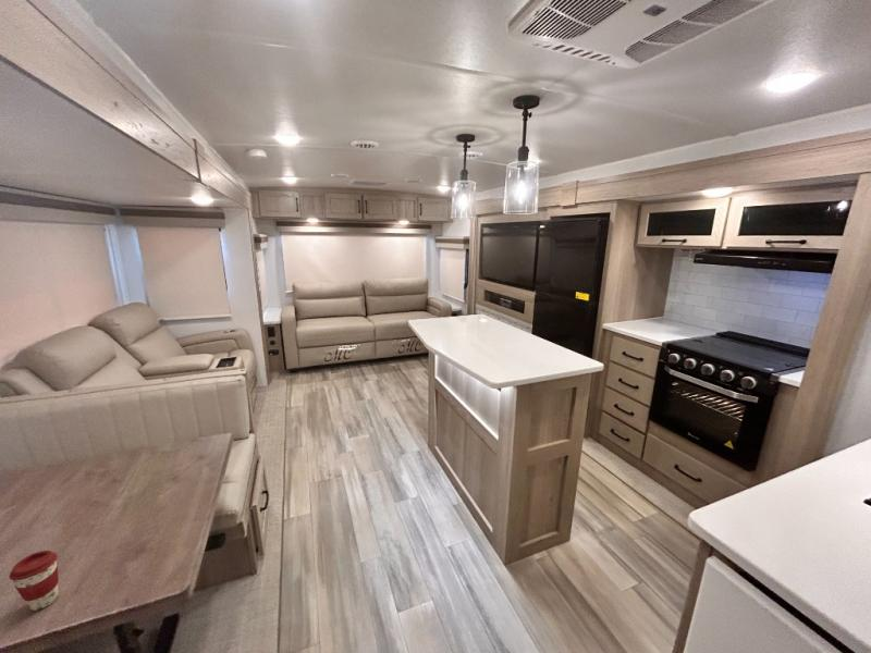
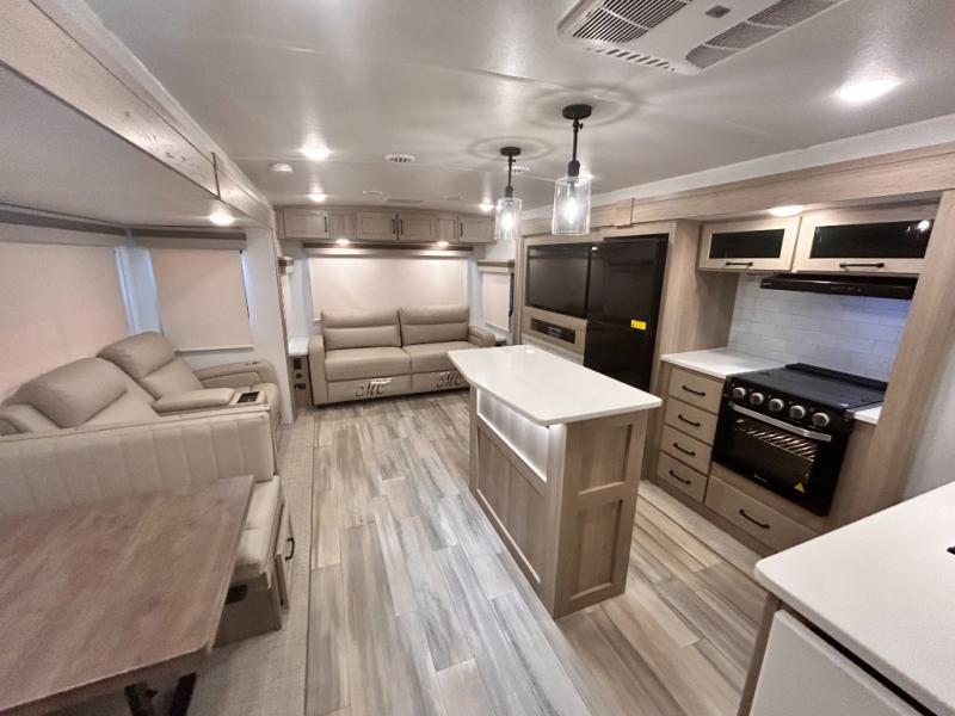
- coffee cup (38, 581)
